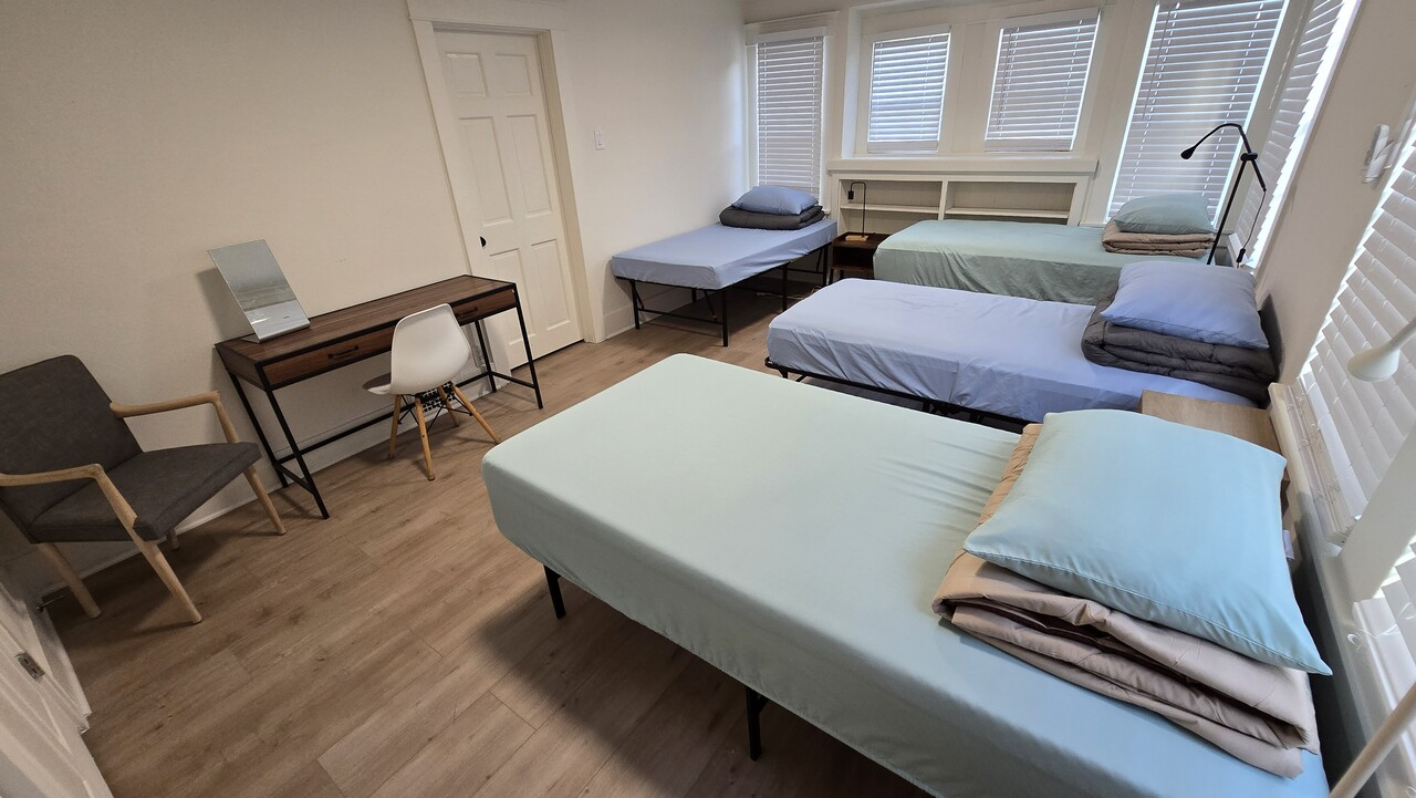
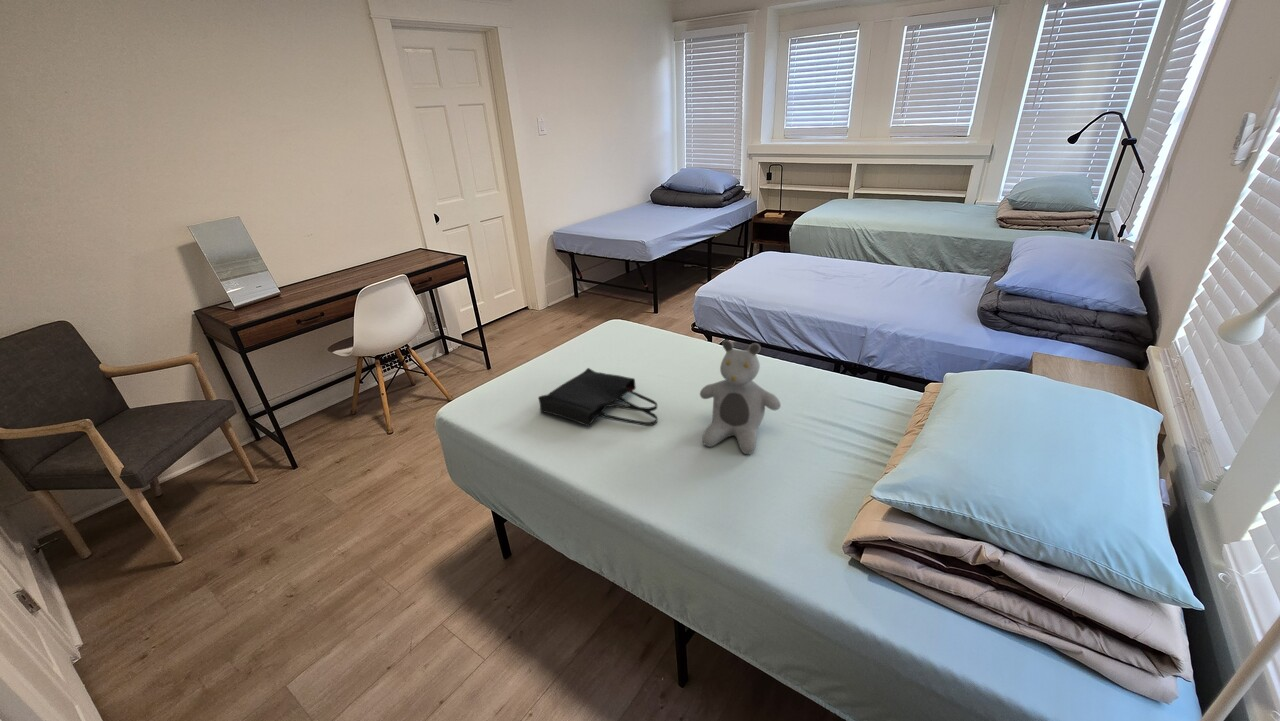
+ teddy bear (735, 393)
+ tote bag (606, 400)
